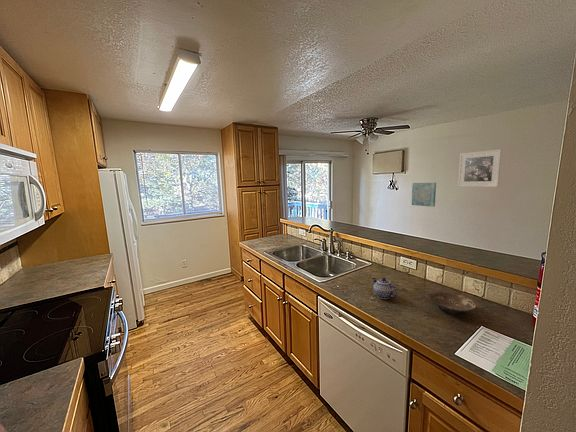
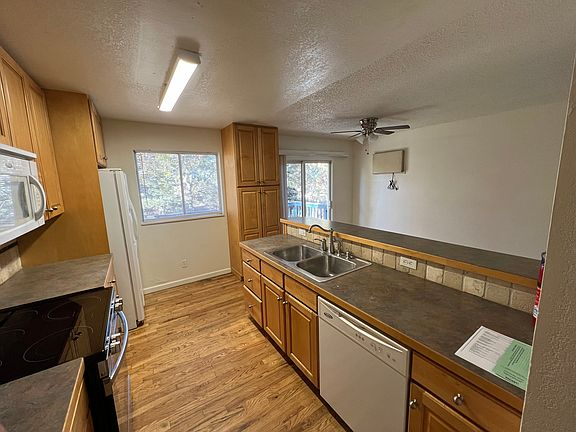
- wall art (423, 194)
- bowl (450, 304)
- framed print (478, 169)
- teapot (383, 287)
